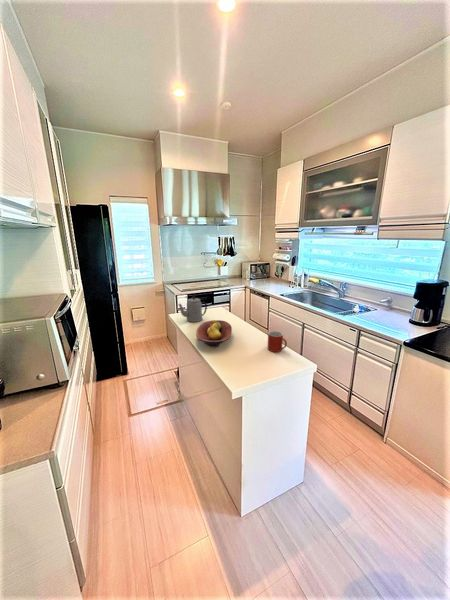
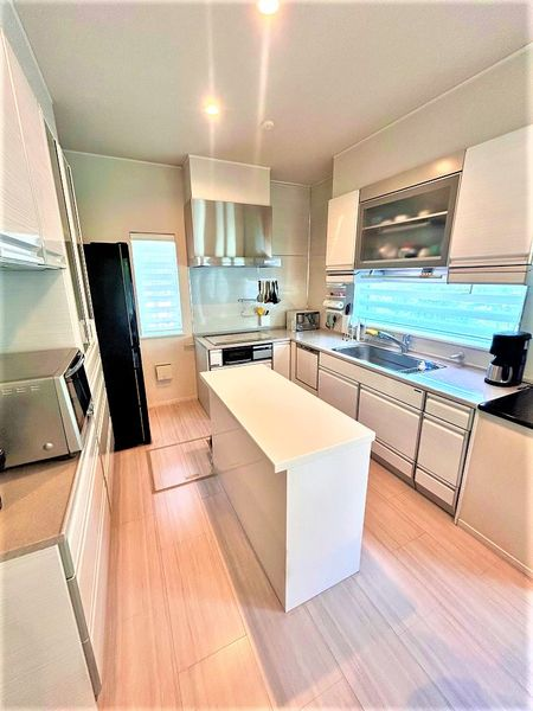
- teapot (193, 308)
- mug (277, 342)
- fruit bowl (214, 330)
